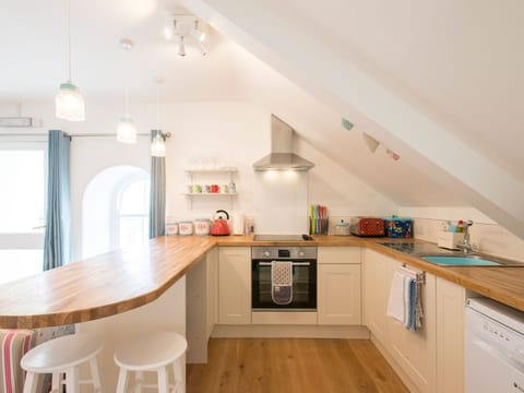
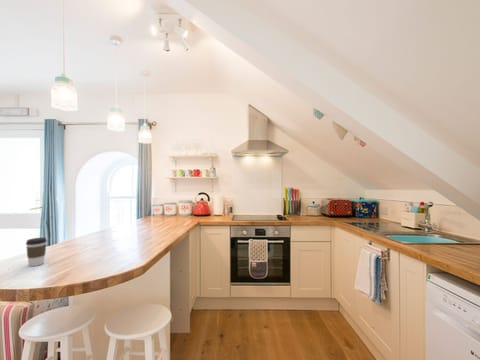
+ coffee cup (36, 251)
